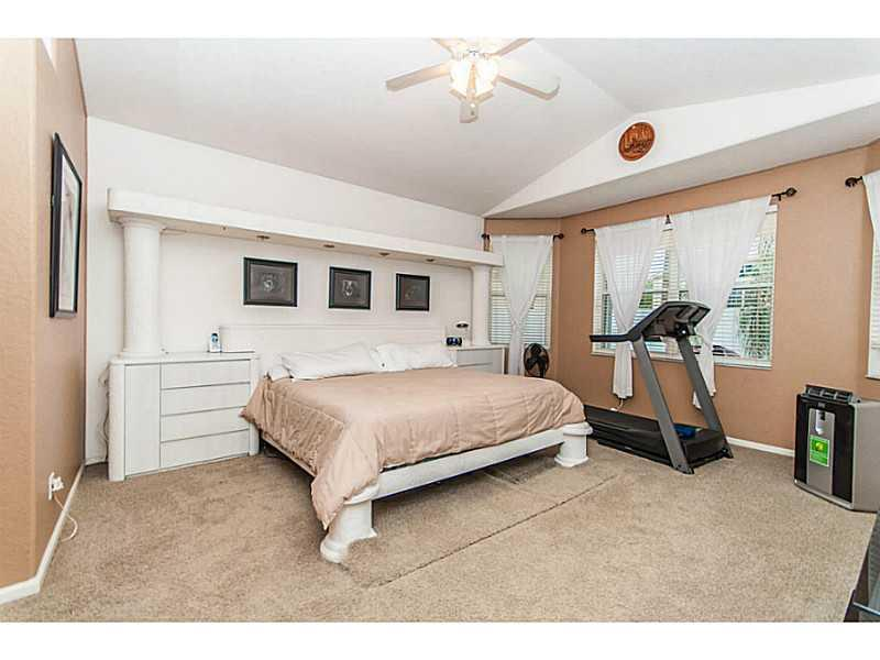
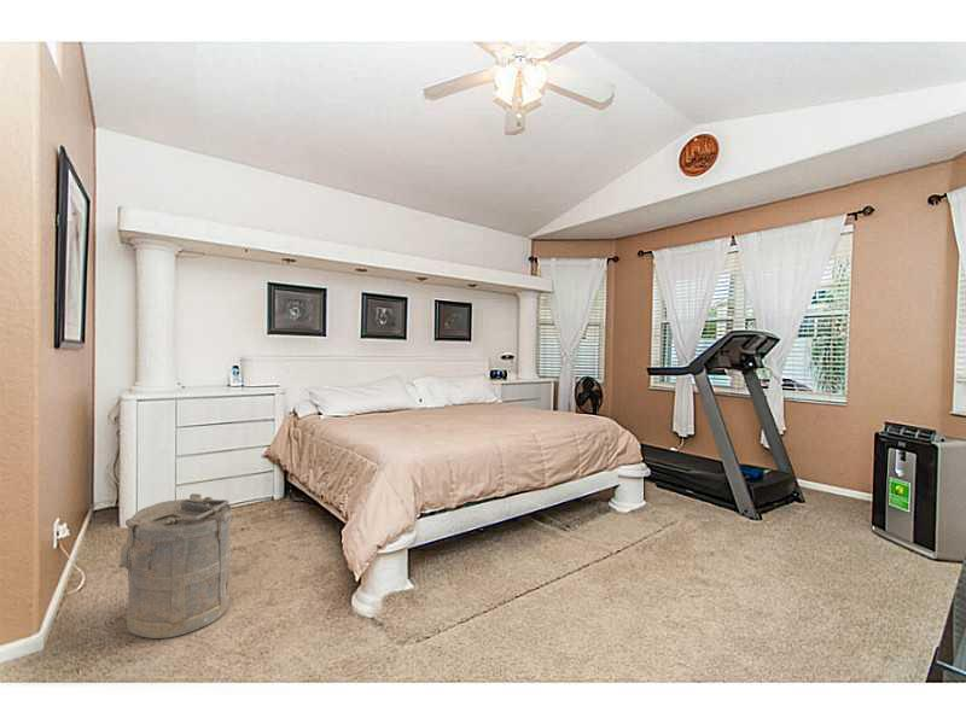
+ laundry hamper (176, 557)
